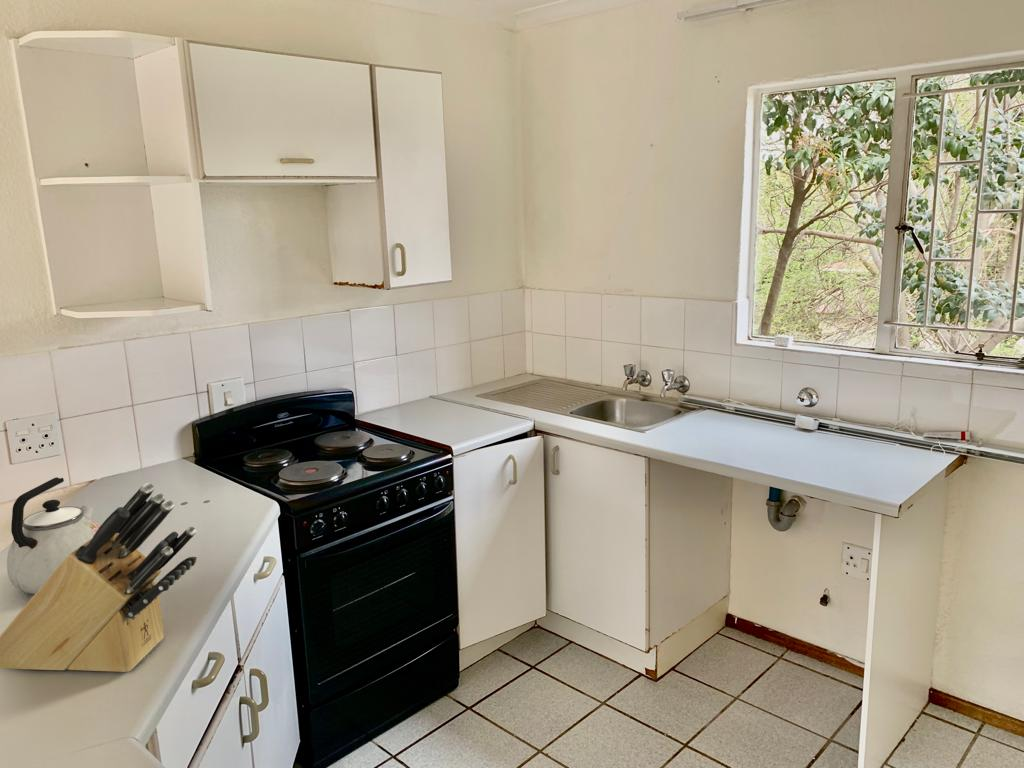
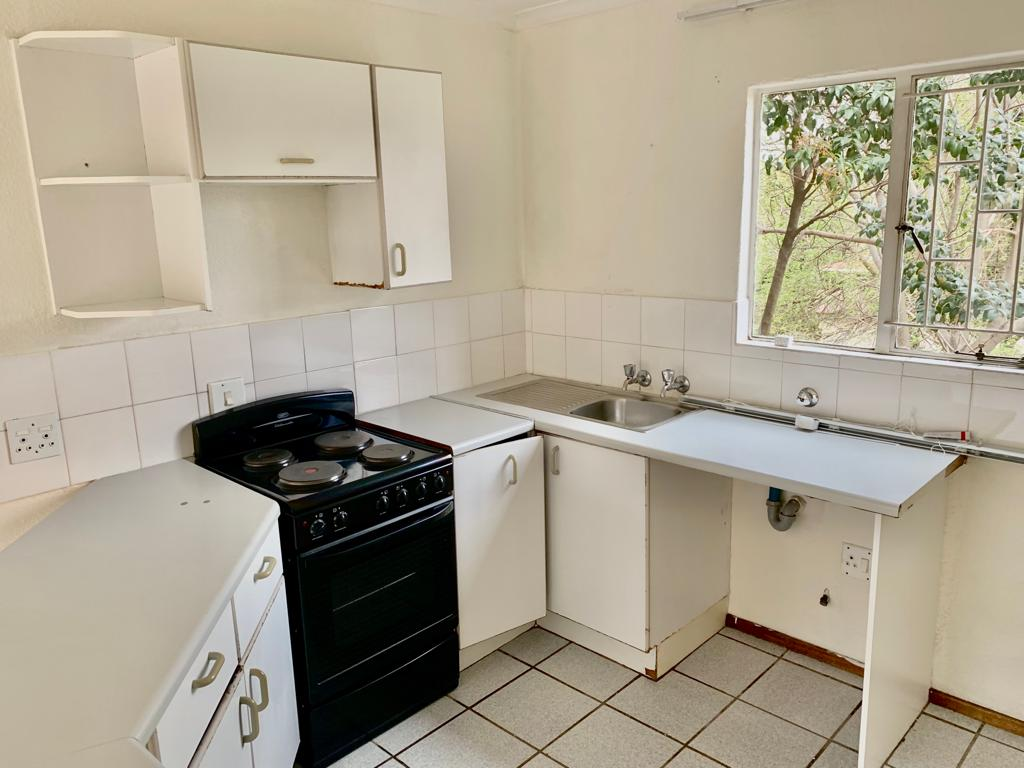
- kettle (56, 531)
- knife block (90, 574)
